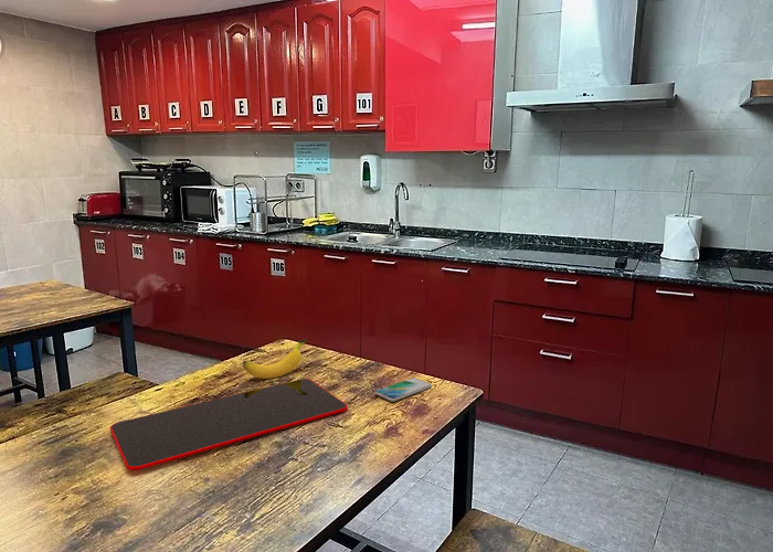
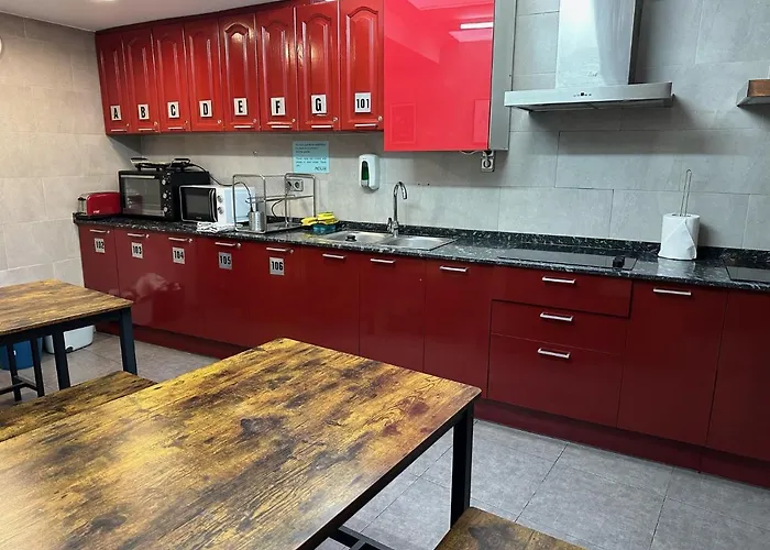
- cutting board (234, 417)
- banana (277, 362)
- smartphone (403, 389)
